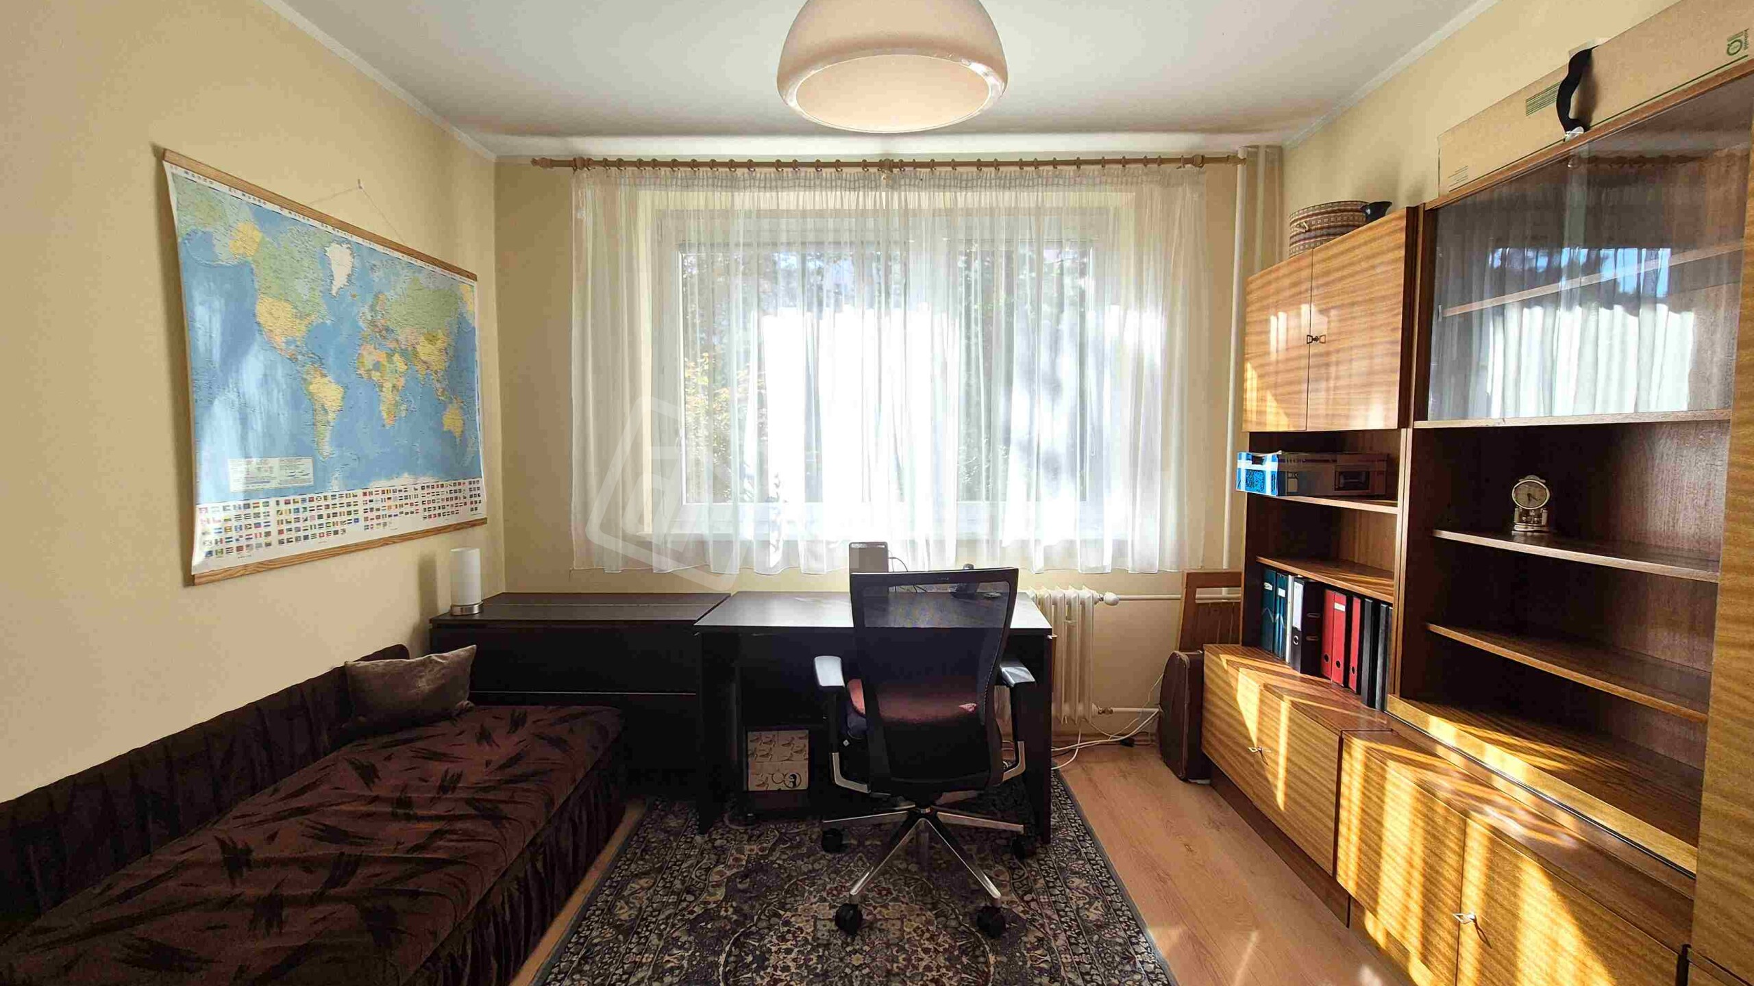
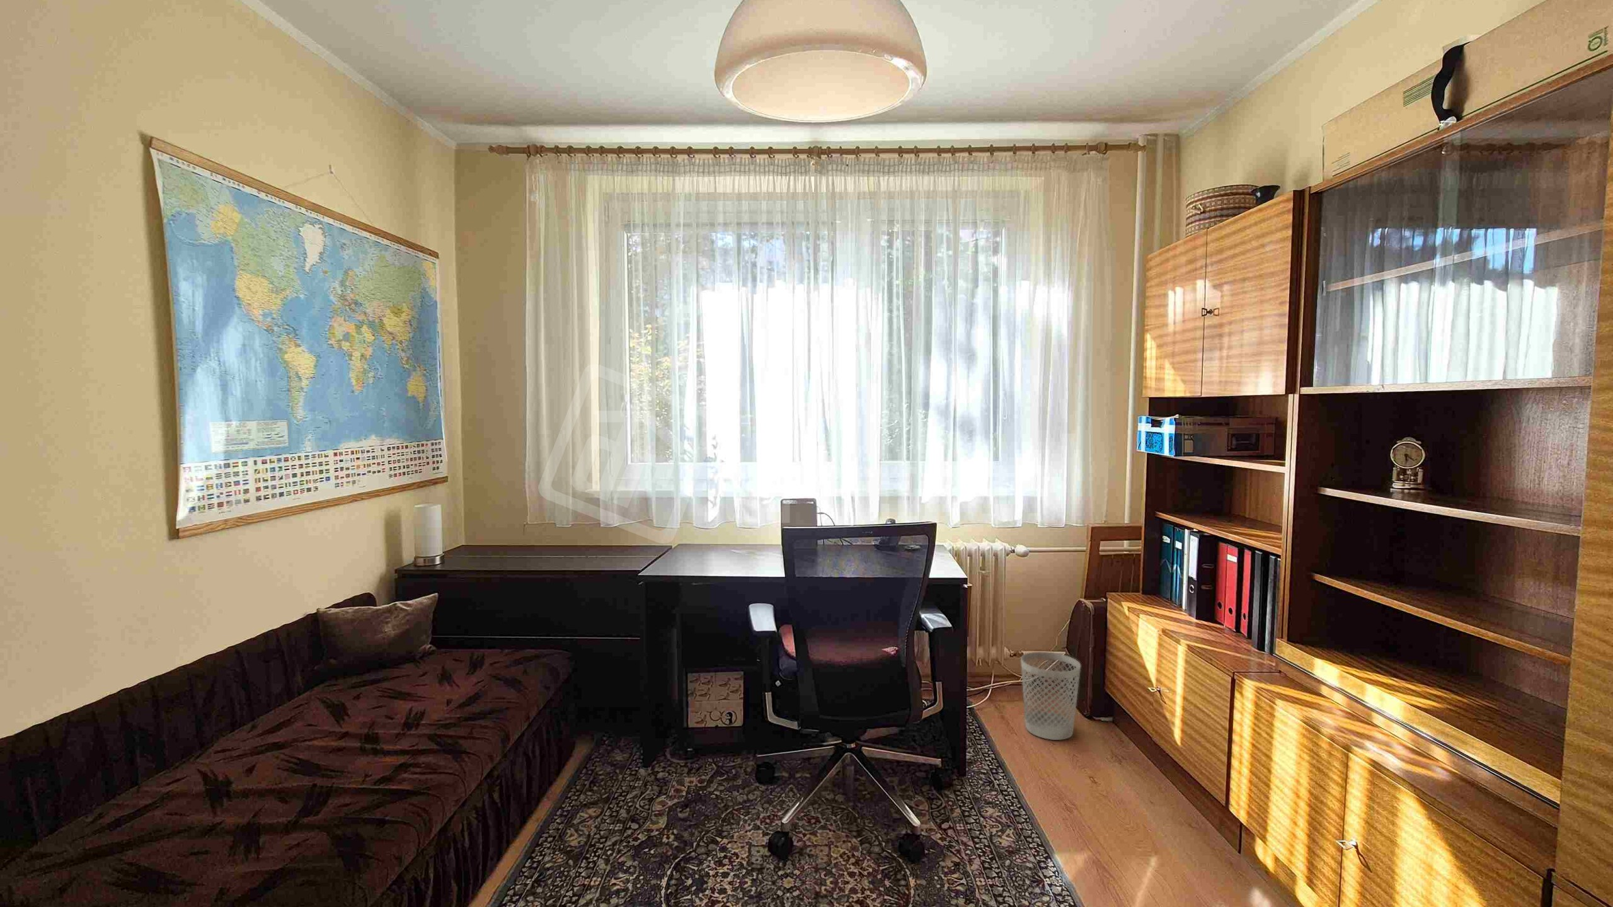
+ wastebasket (1049, 695)
